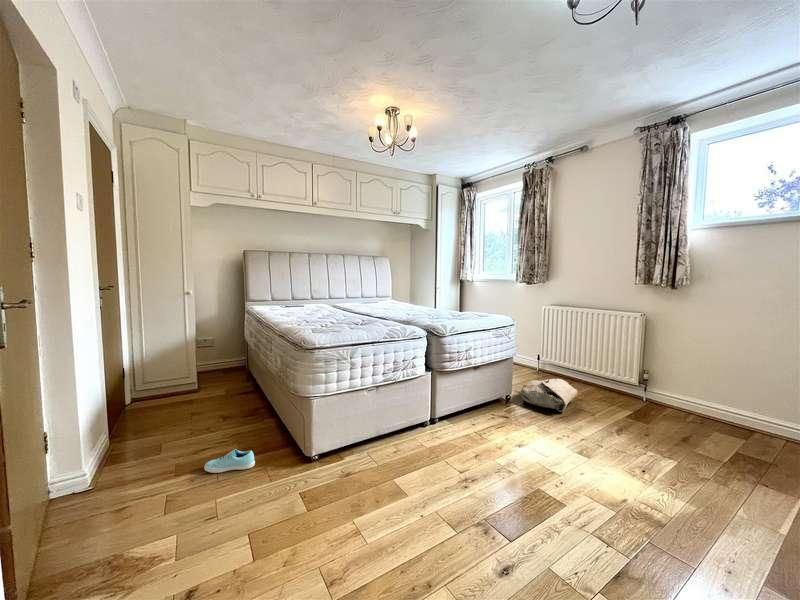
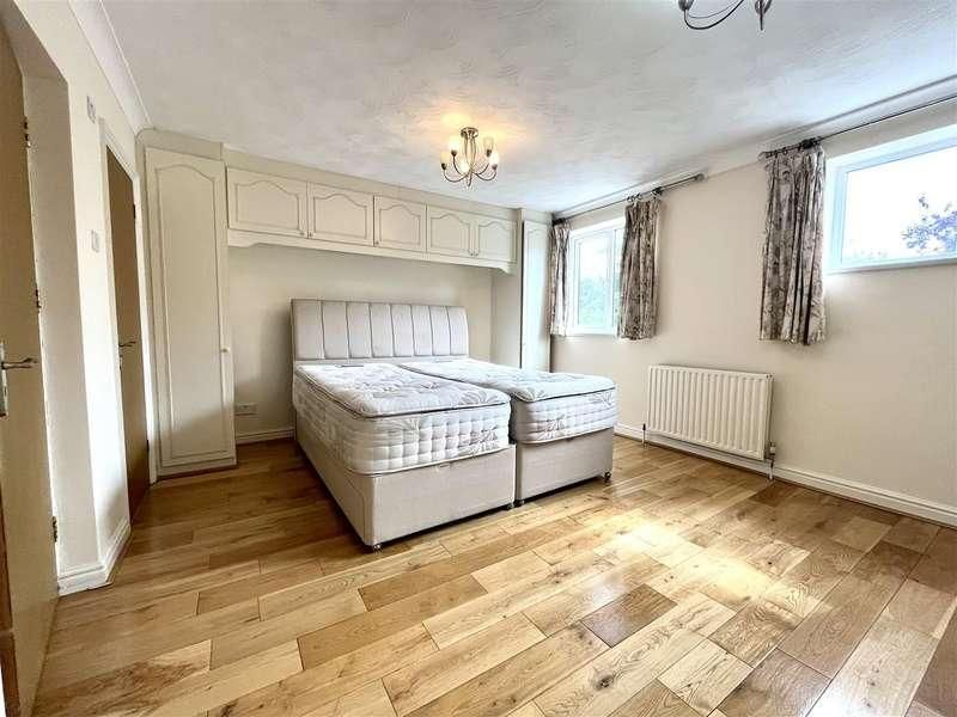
- bag (547, 389)
- sneaker (230, 458)
